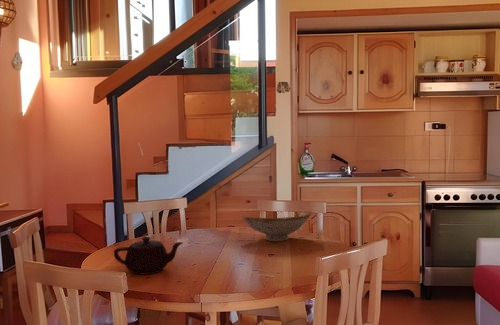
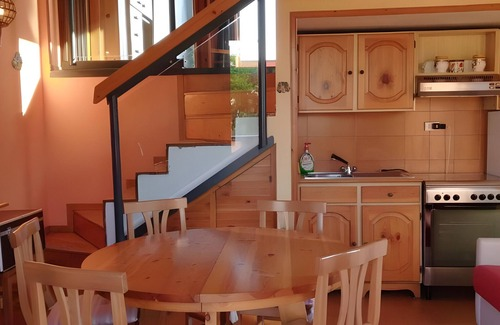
- teapot (148, 253)
- bowl (278, 227)
